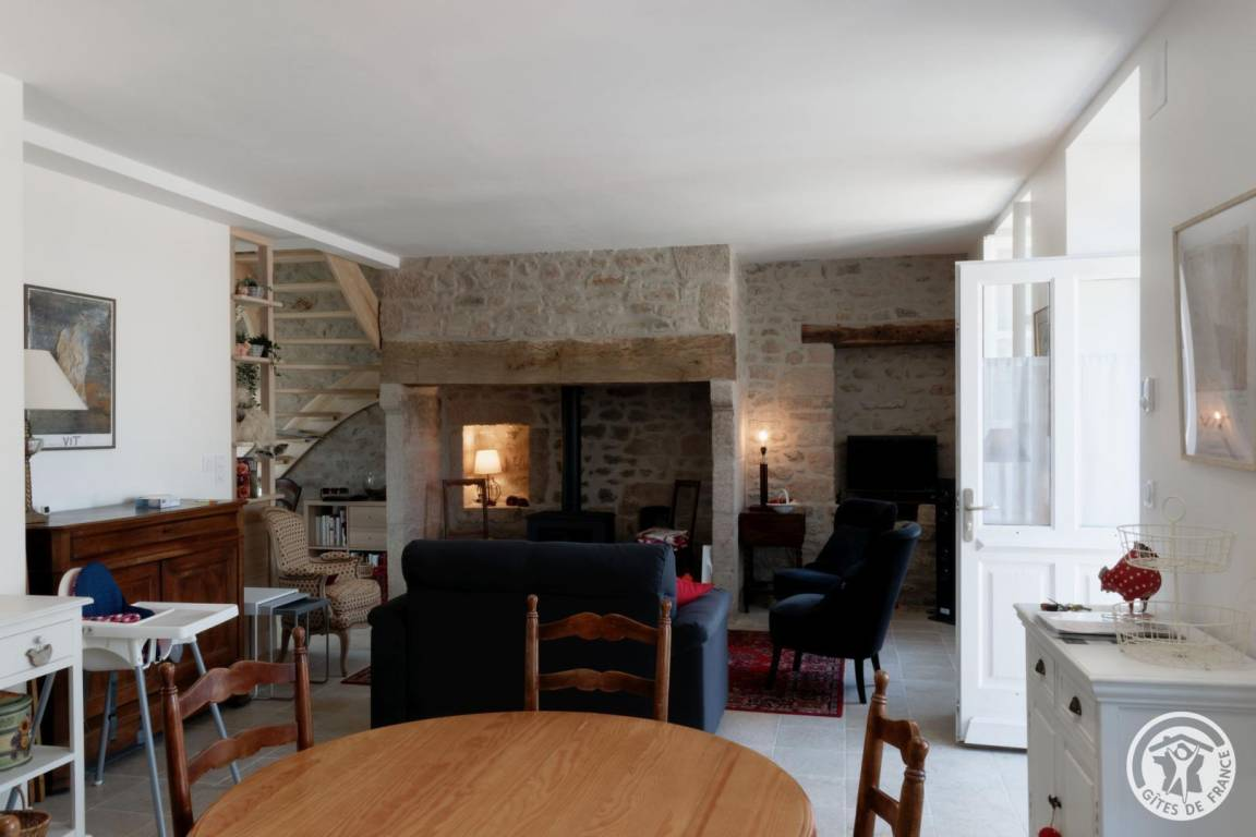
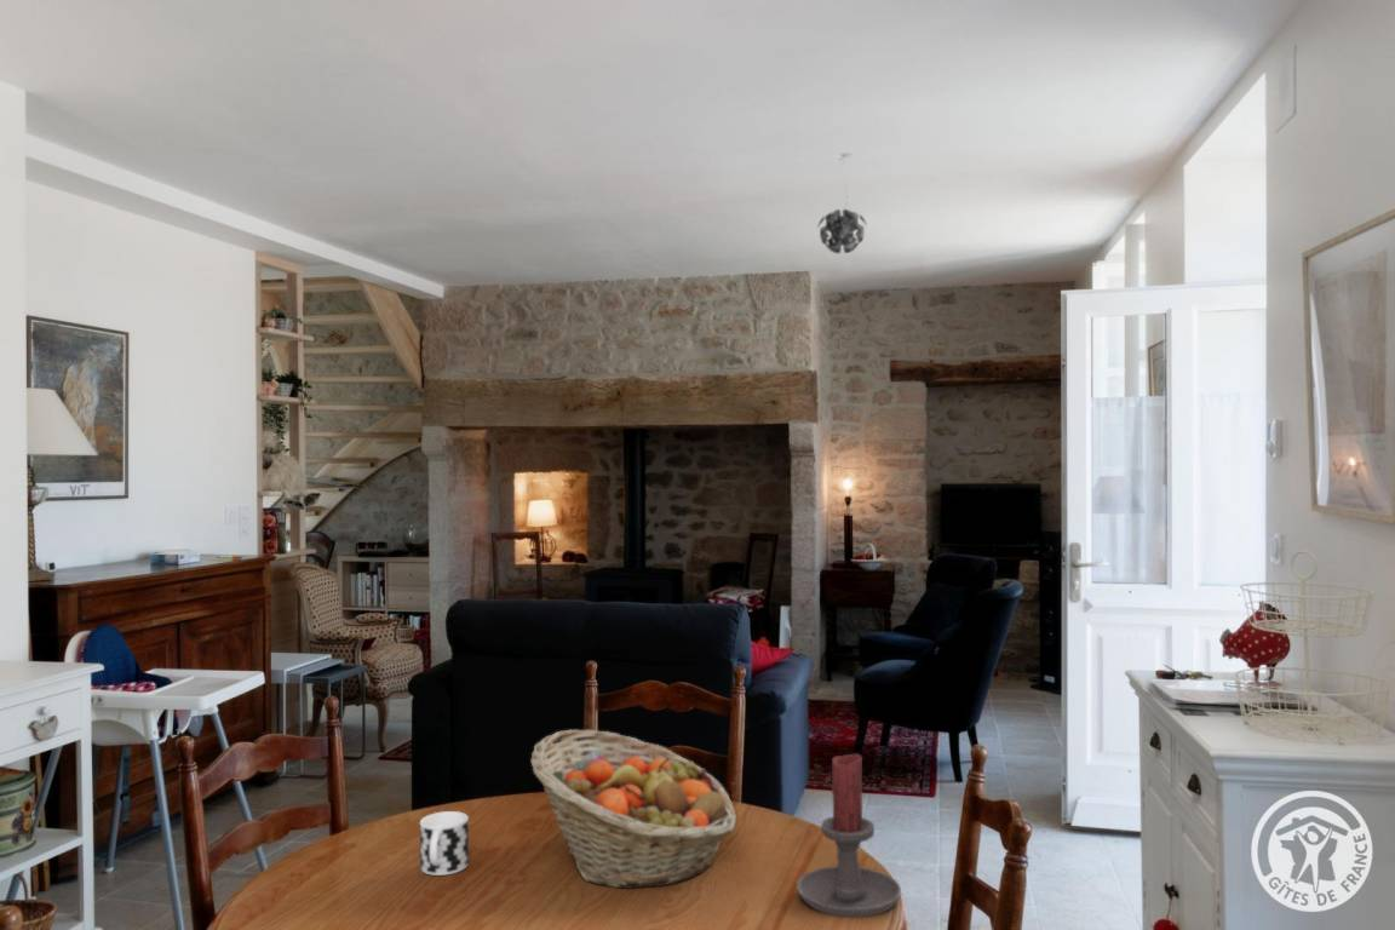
+ cup (442, 845)
+ pendant light (845, 205)
+ fruit basket (633, 798)
+ candle holder (845, 821)
